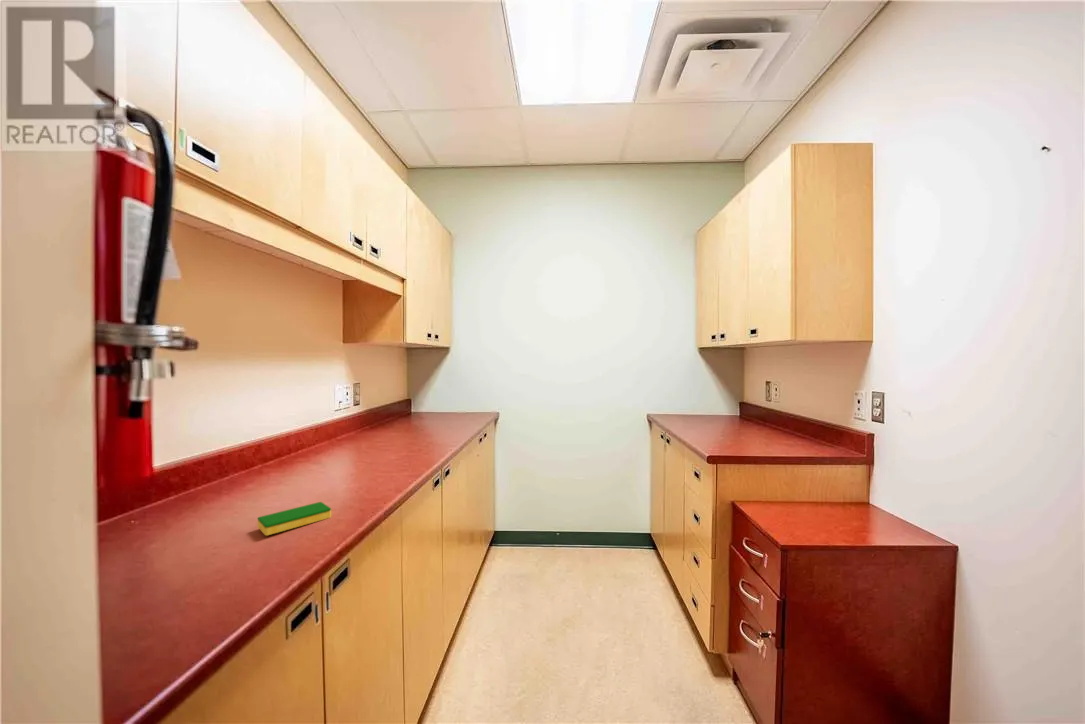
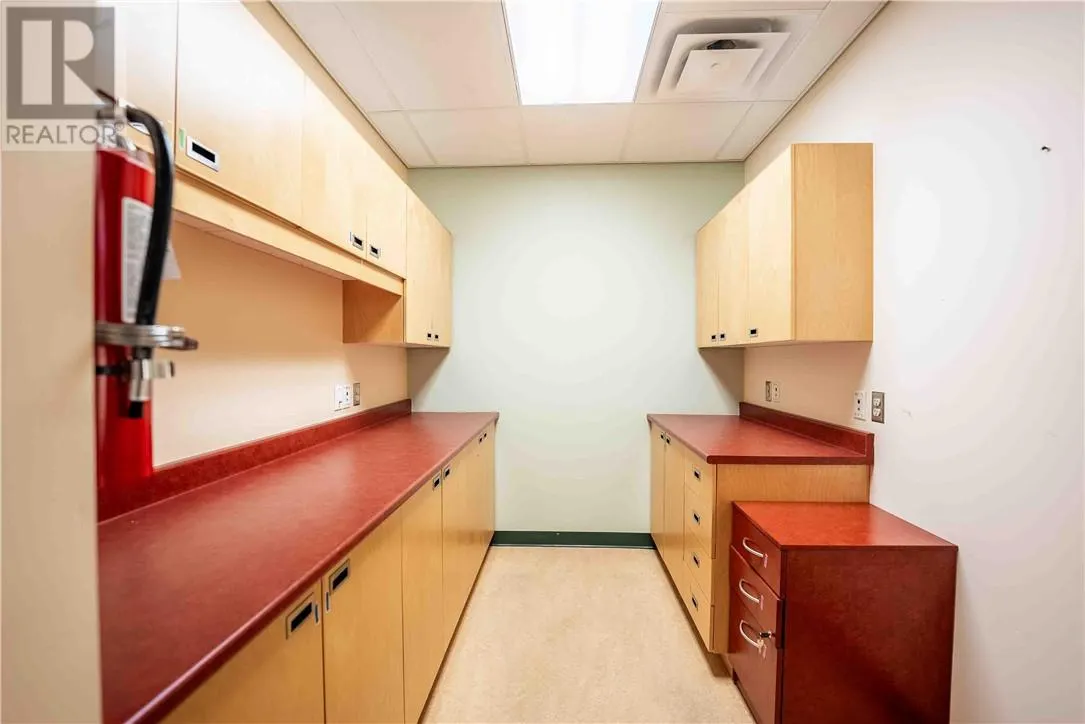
- dish sponge (295, 517)
